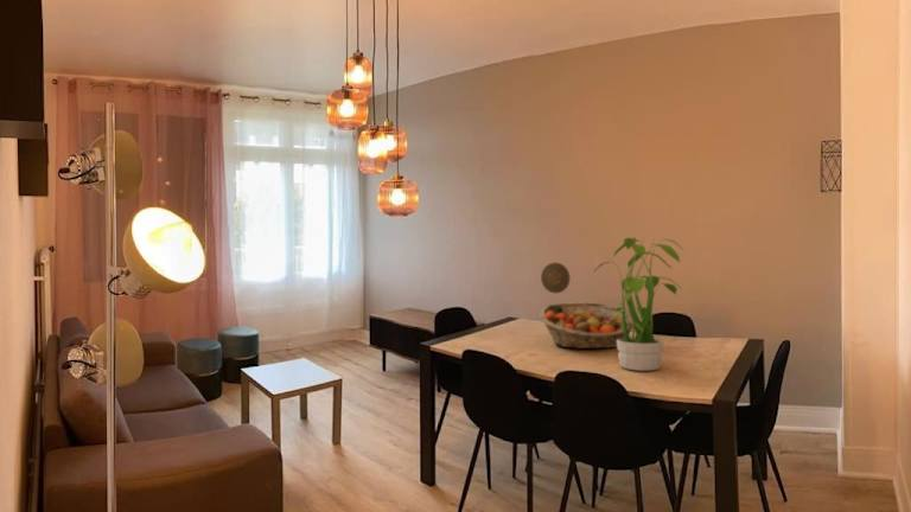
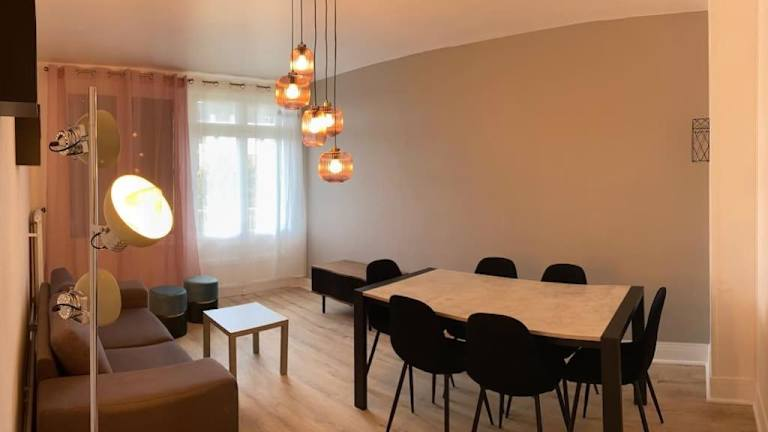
- decorative plate (554, 277)
- potted plant (649, 301)
- fruit basket (586, 325)
